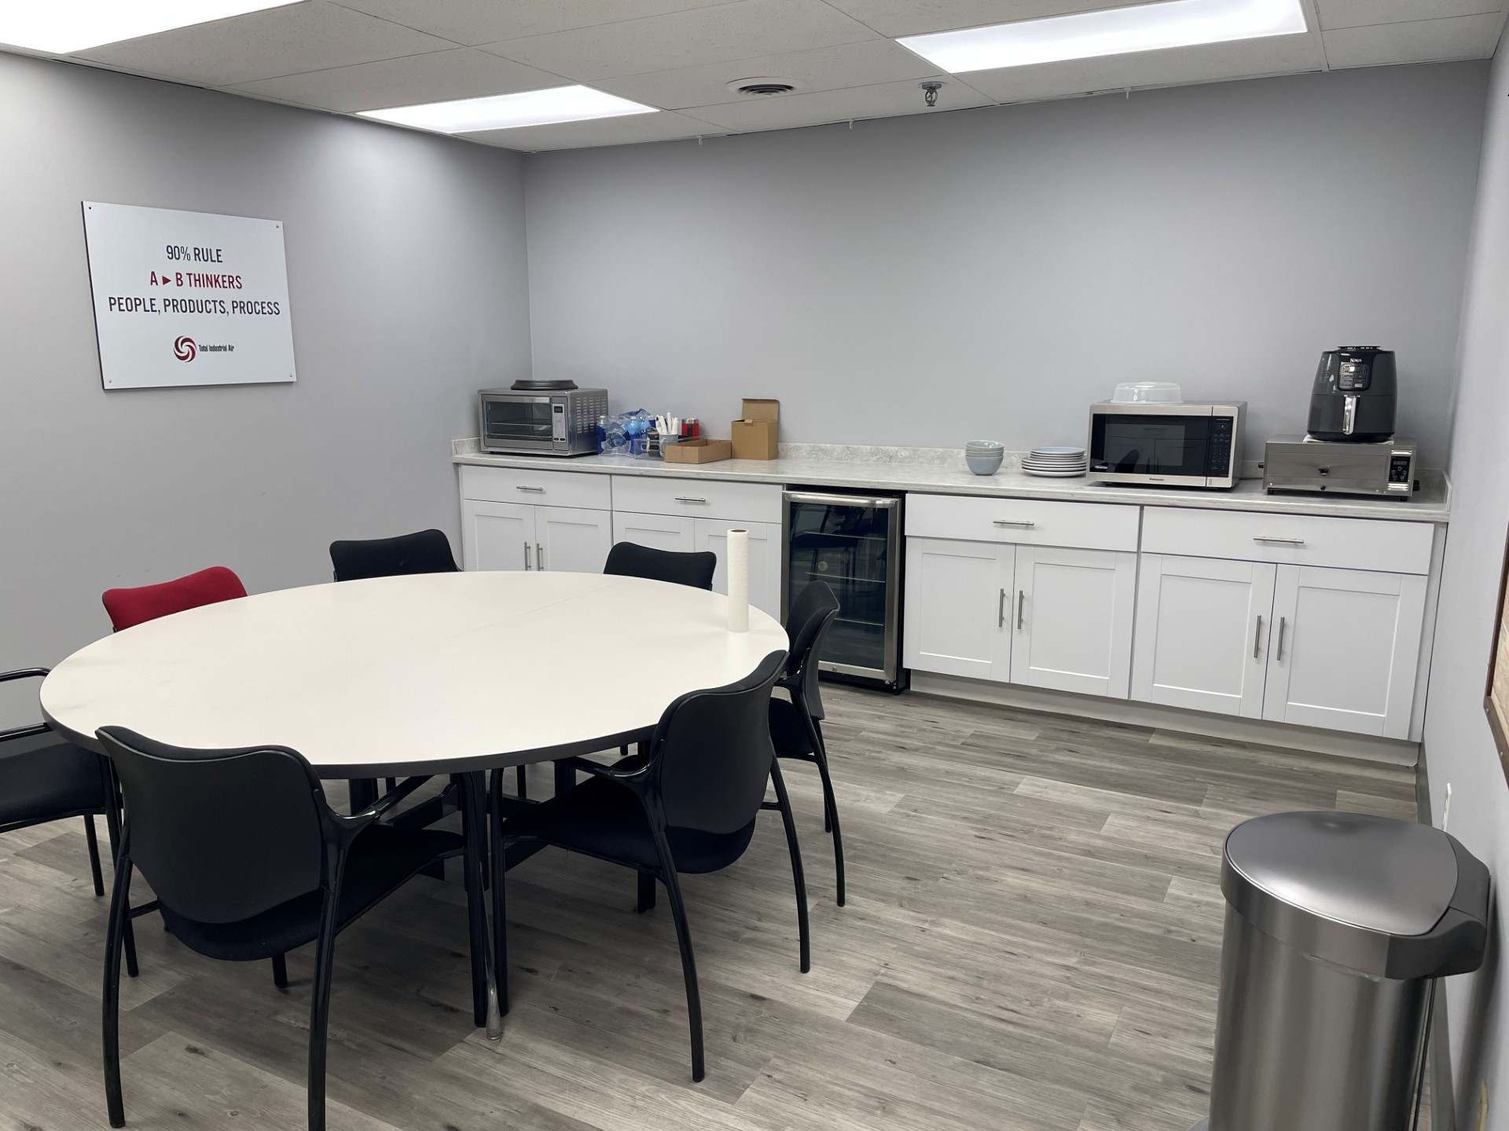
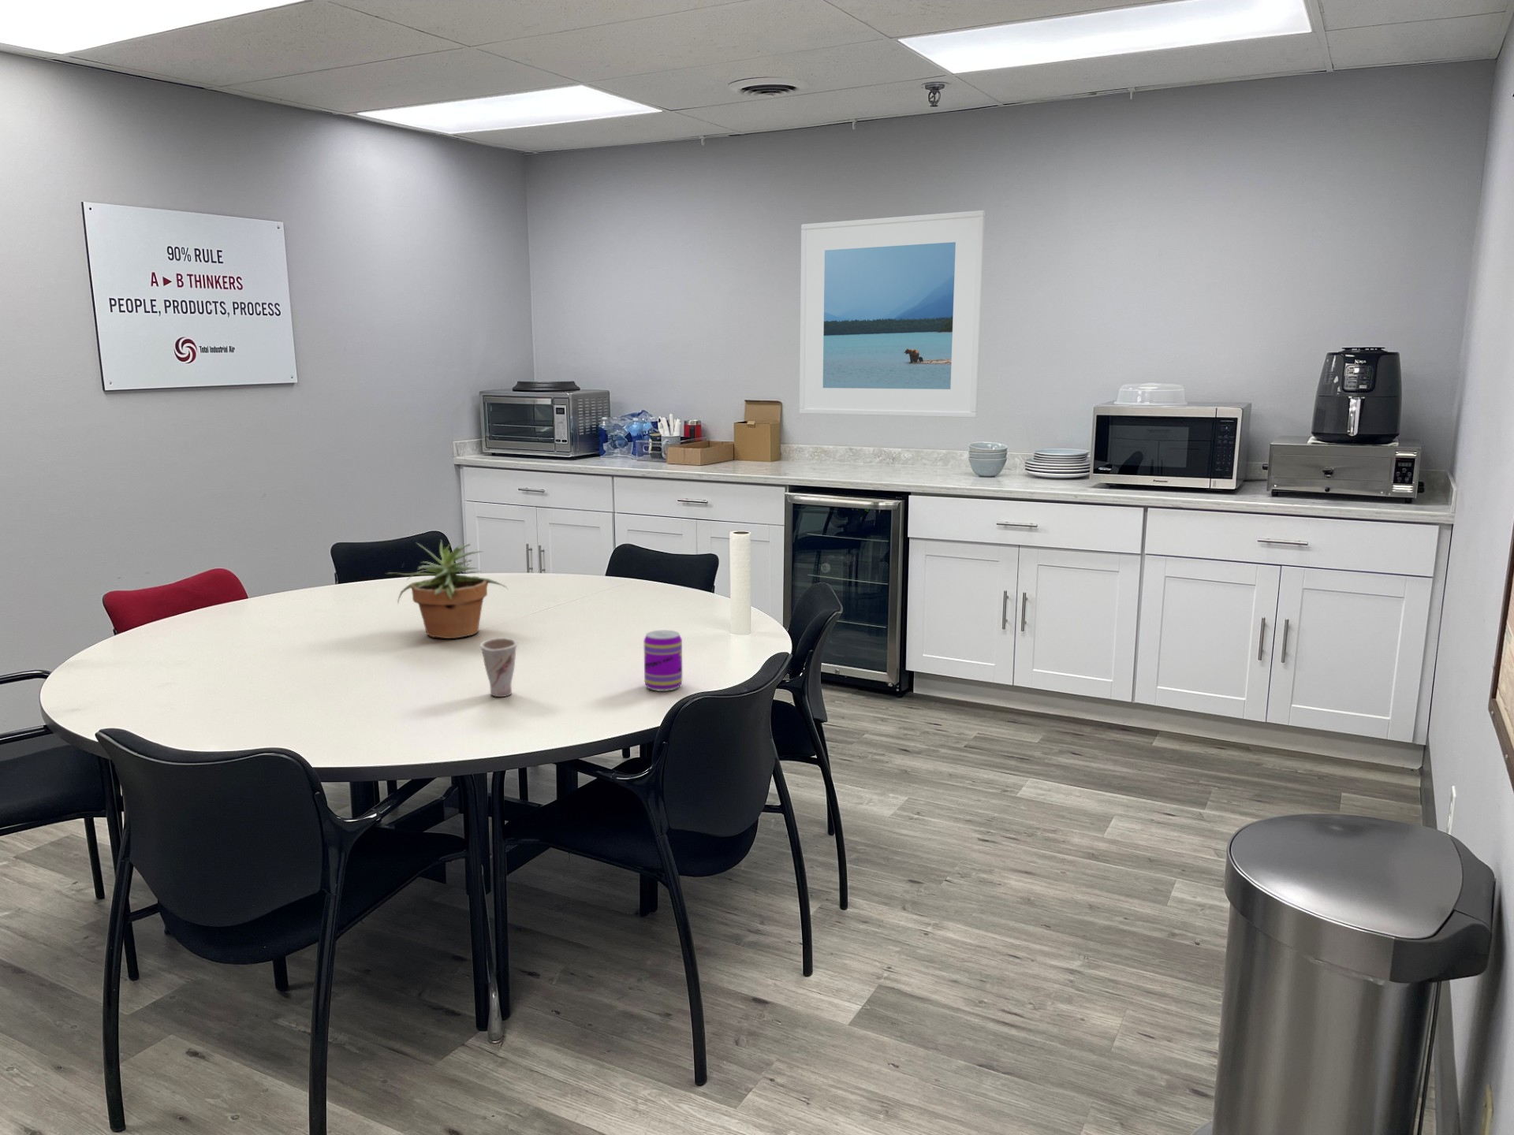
+ potted plant (449, 585)
+ cup (500, 669)
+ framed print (886, 317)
+ beverage can (663, 659)
